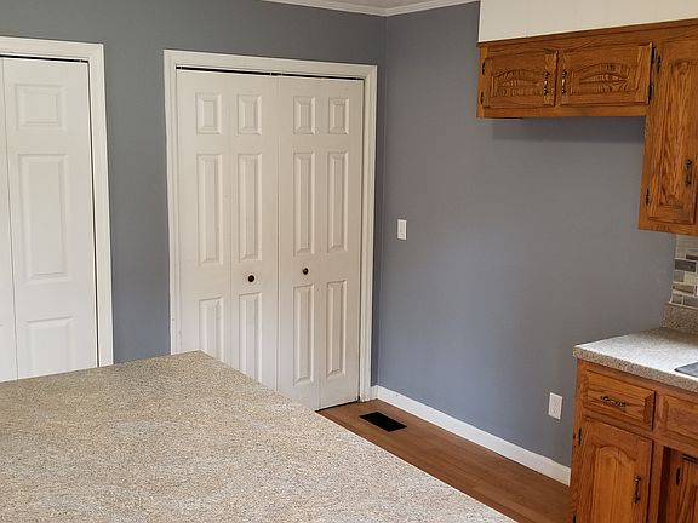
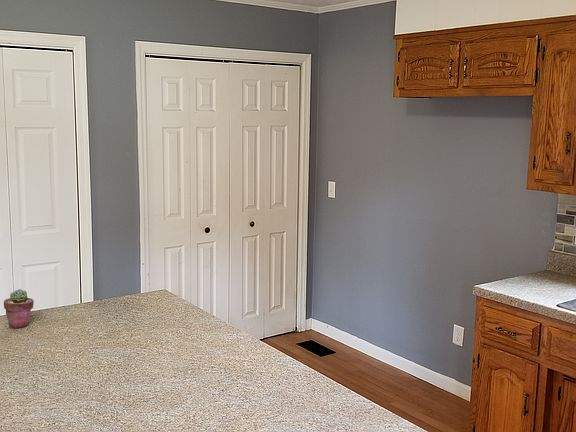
+ potted succulent (18, 307)
